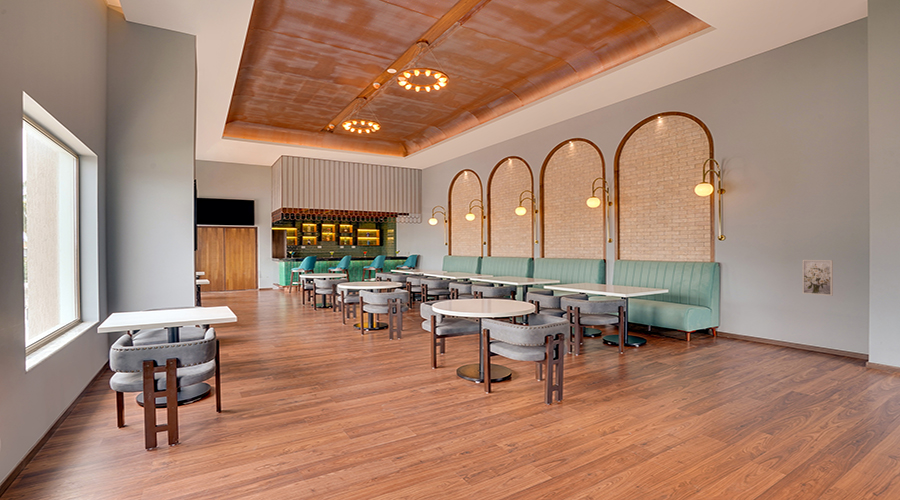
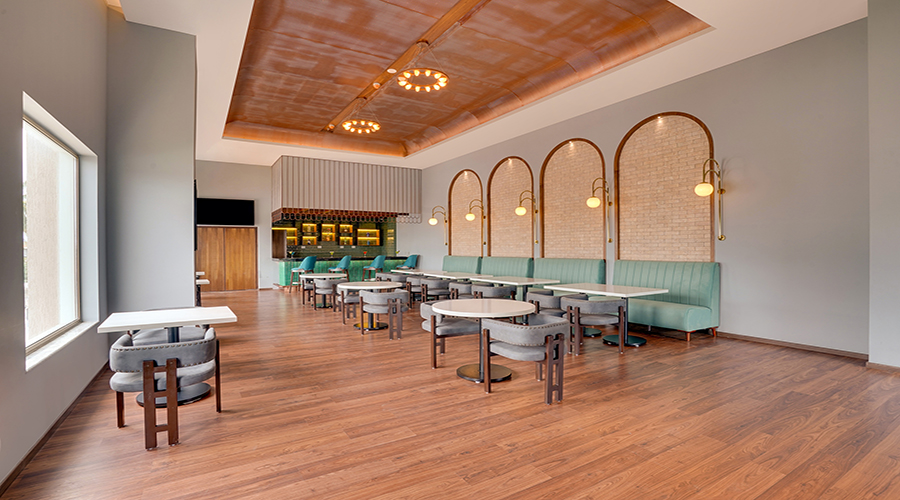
- wall art (817, 277)
